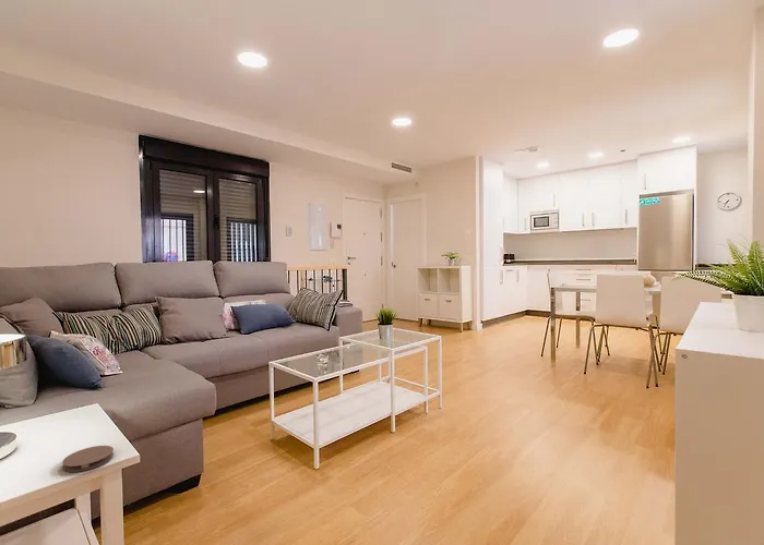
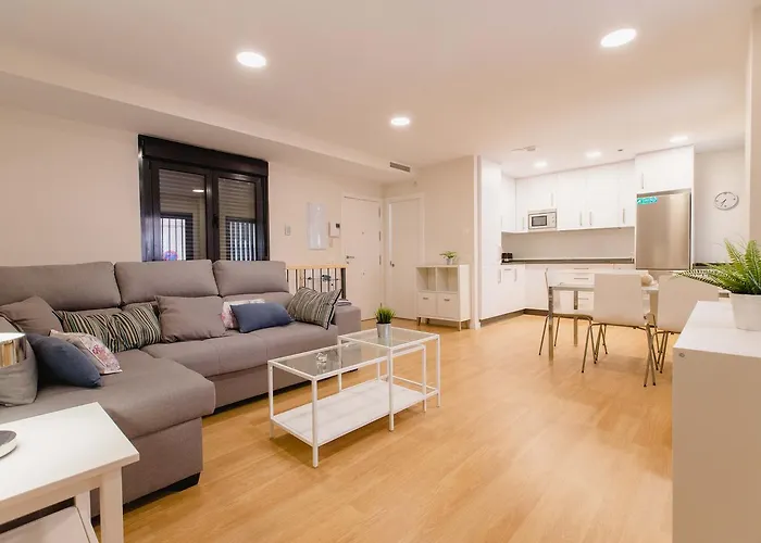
- coaster (88, 458)
